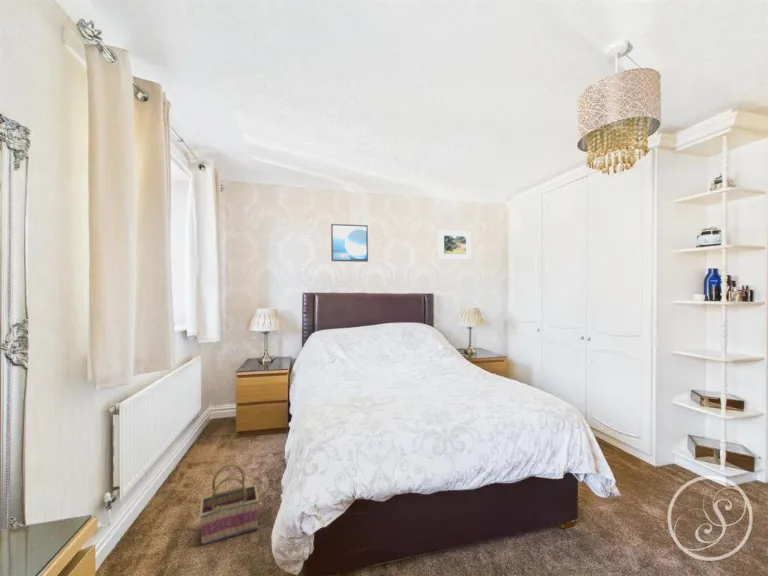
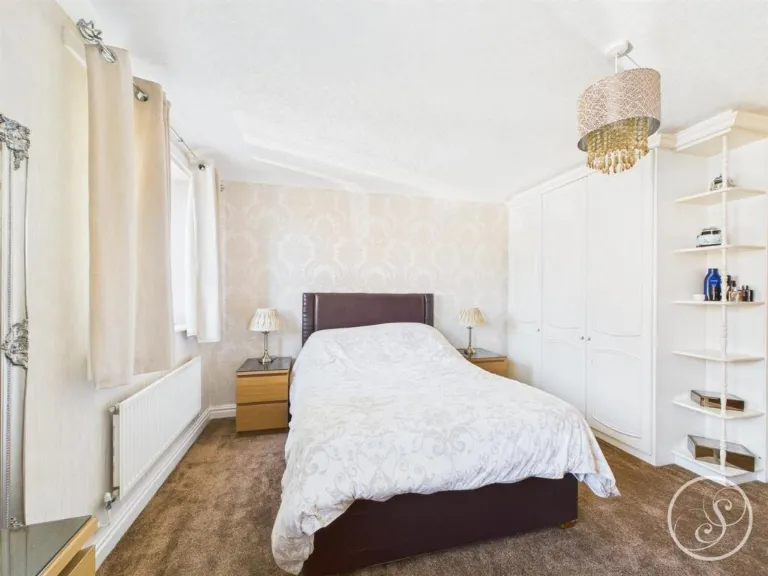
- basket (229, 499)
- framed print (454, 244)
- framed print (349, 243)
